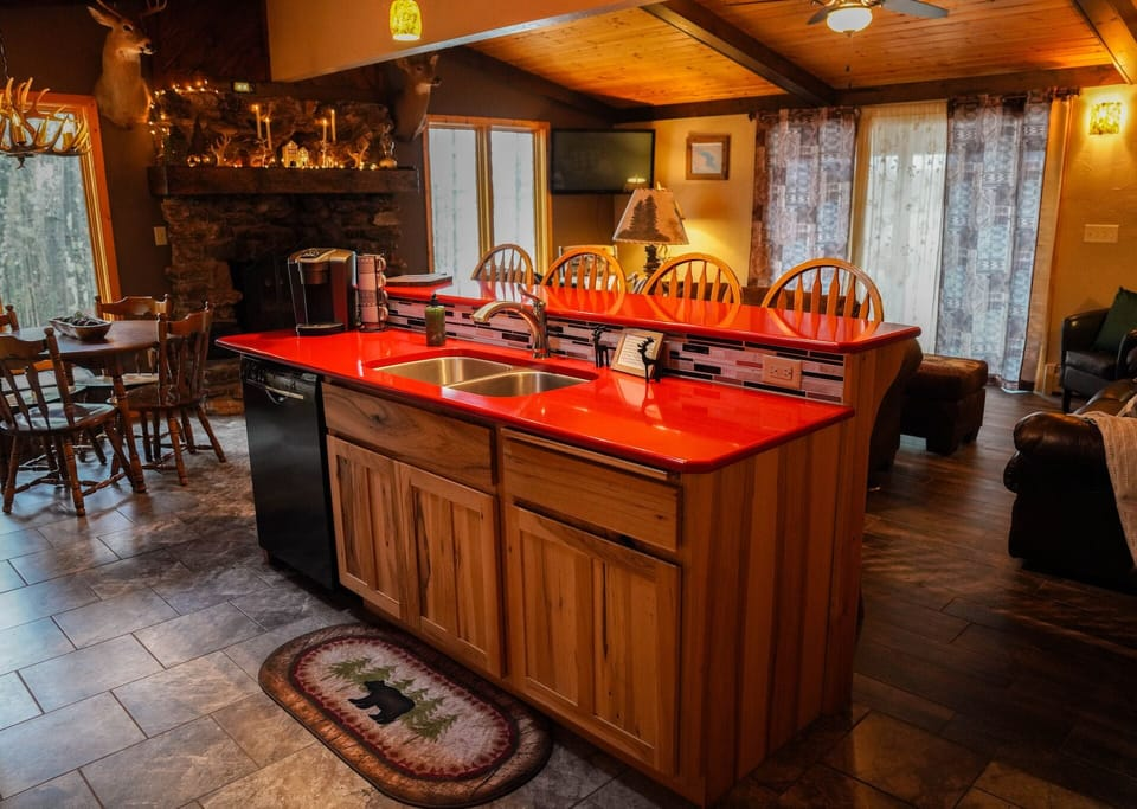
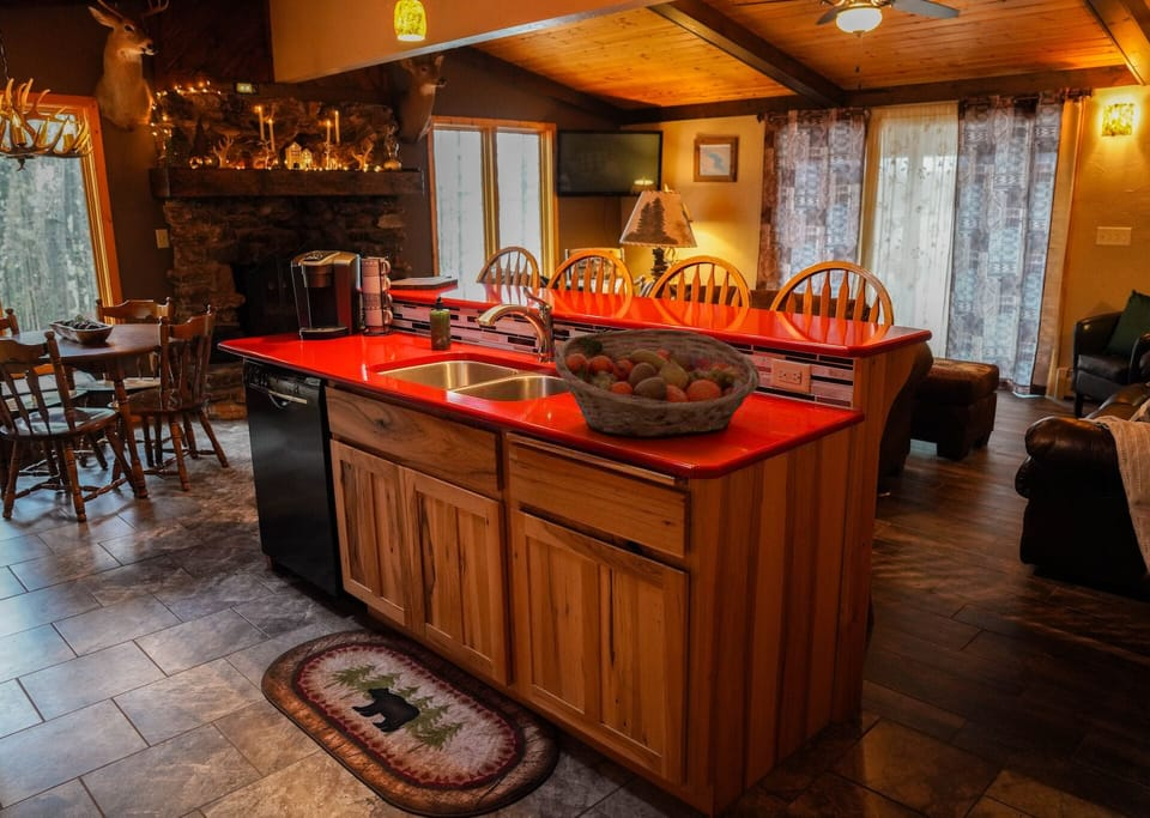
+ fruit basket (655, 380)
